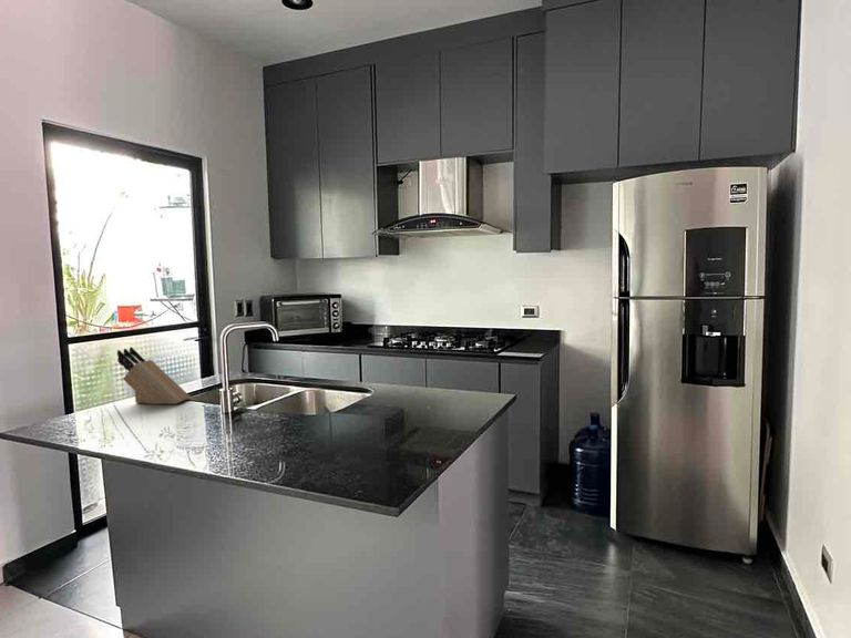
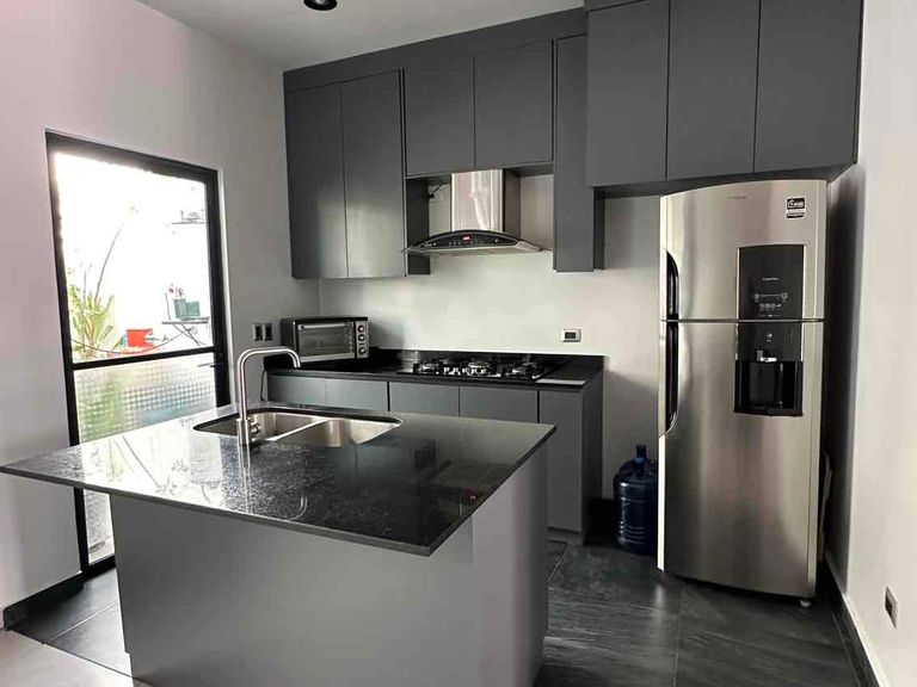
- knife block (152, 374)
